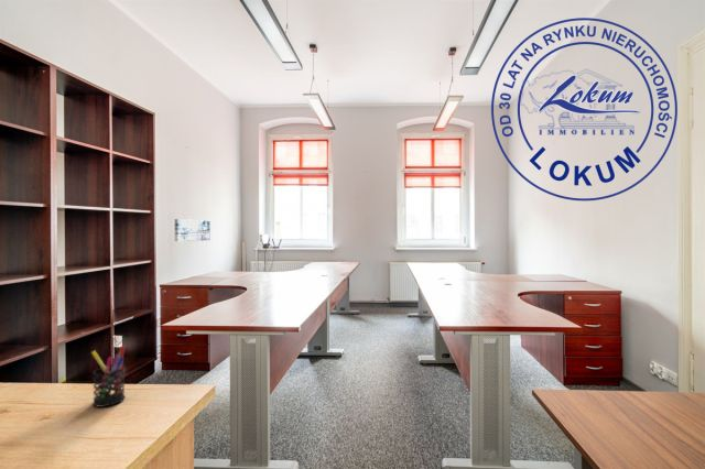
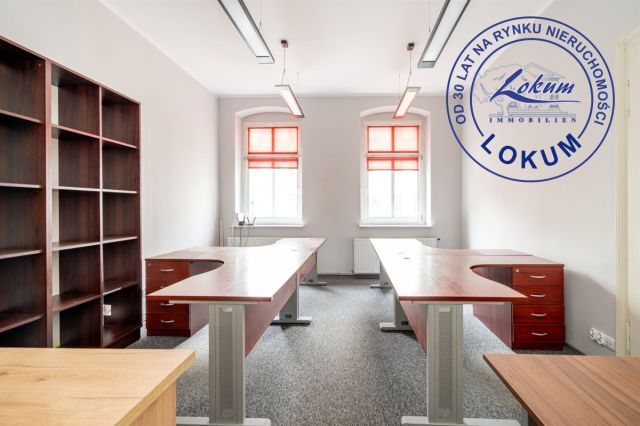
- wall art (193, 230)
- pen holder (112, 372)
